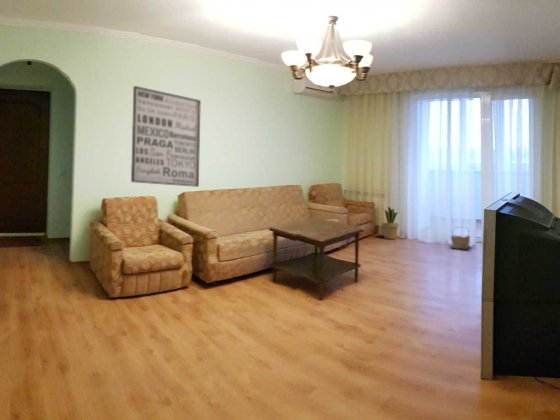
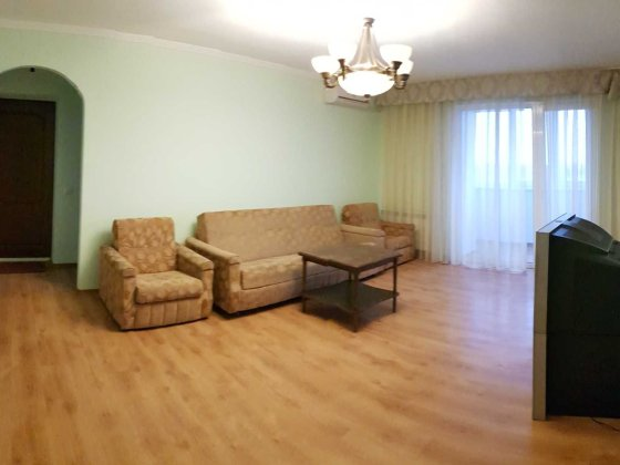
- wall art (167, 139)
- basket (460, 237)
- potted plant (390, 222)
